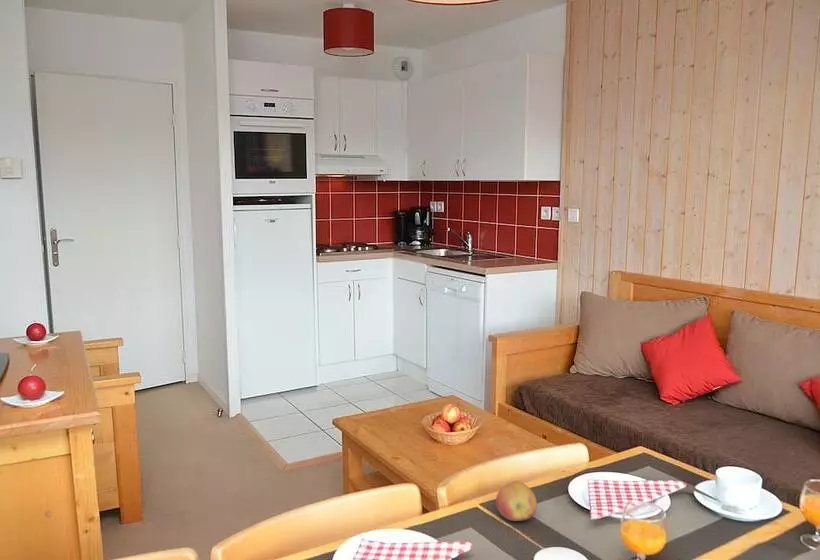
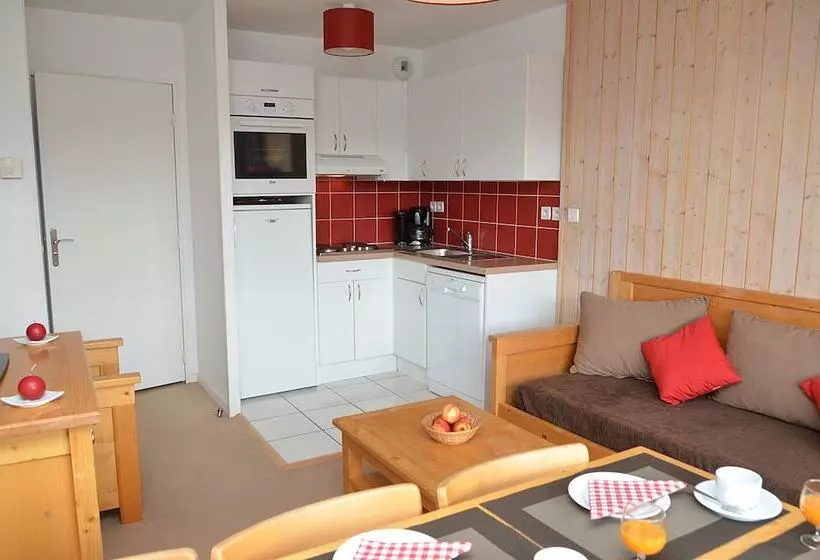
- fruit (516, 500)
